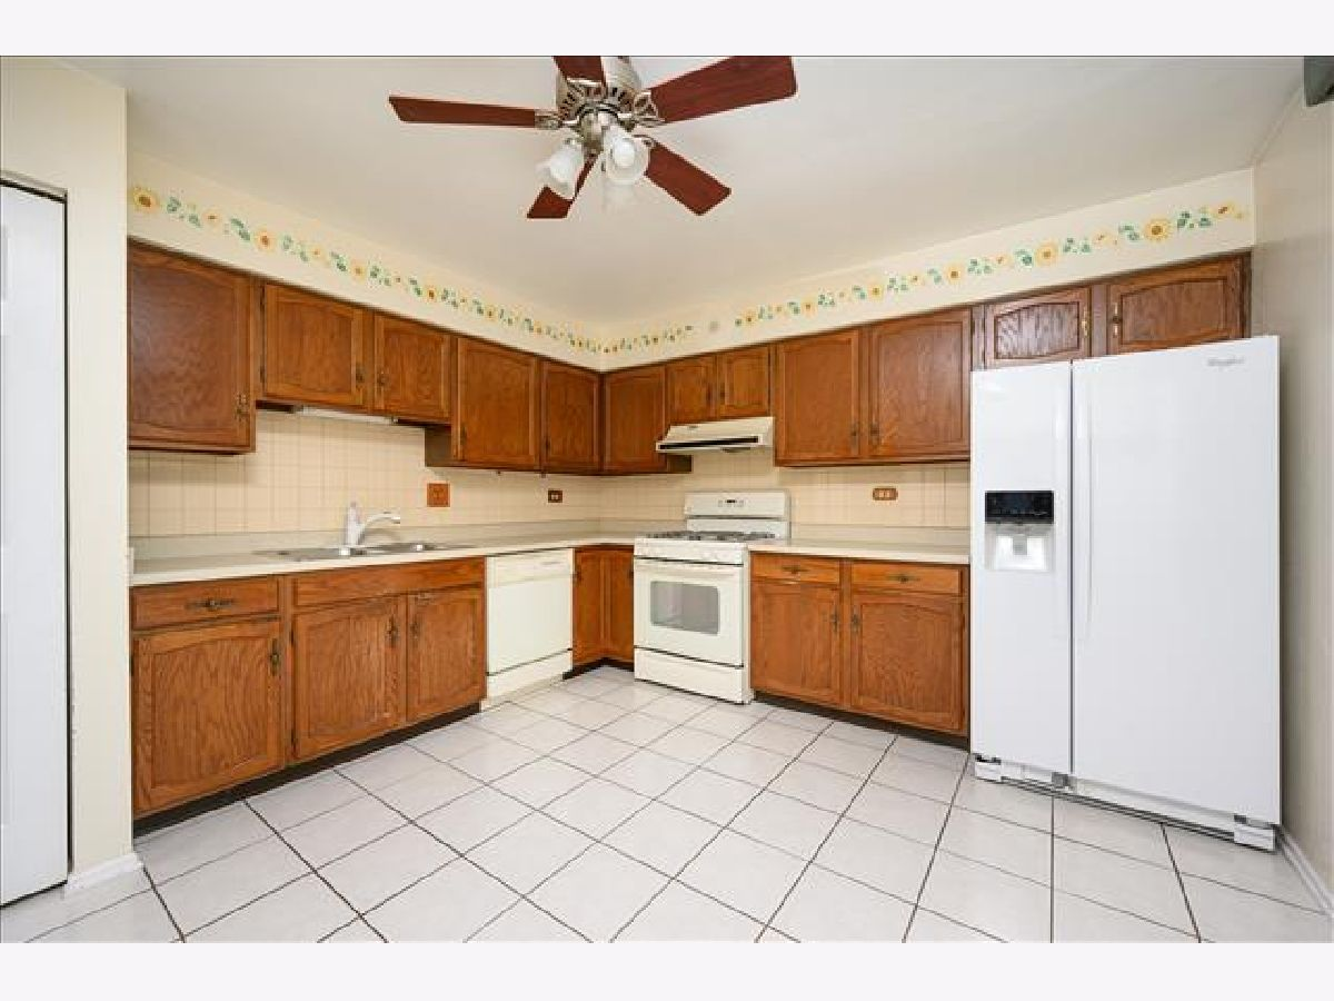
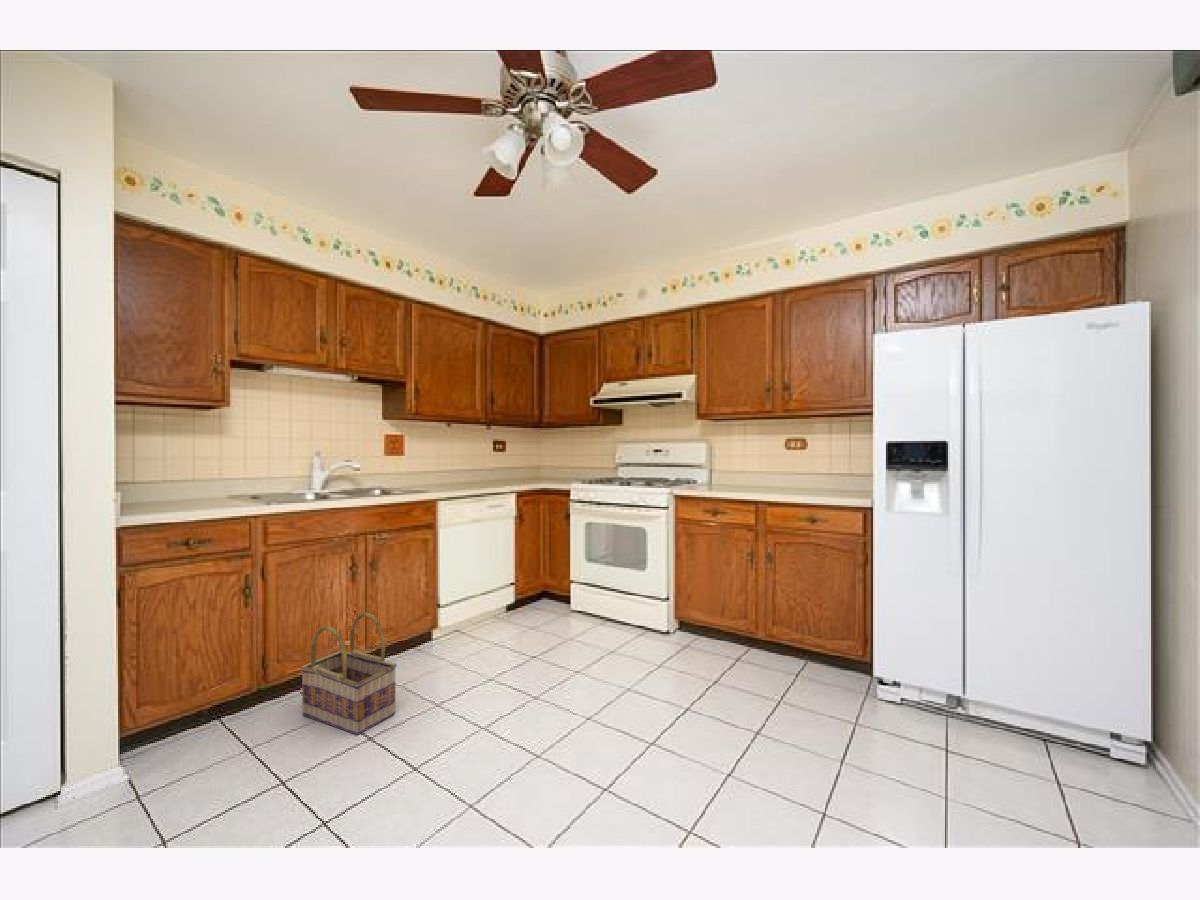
+ basket (349, 666)
